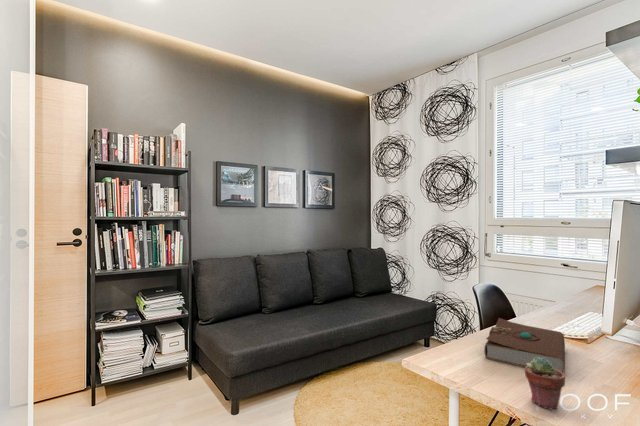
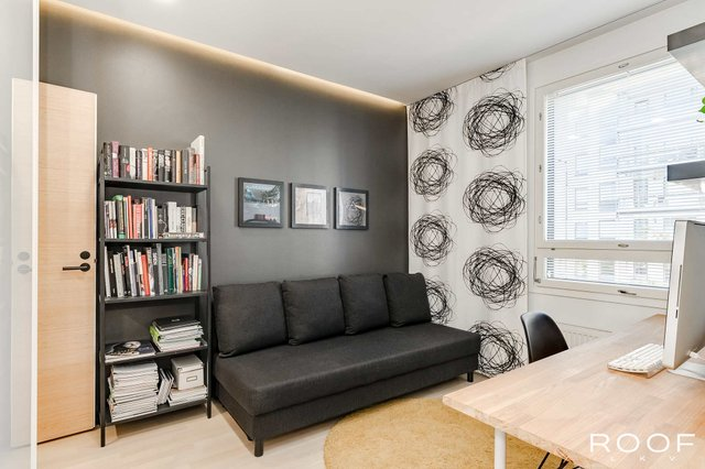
- book (525, 342)
- potted succulent (544, 380)
